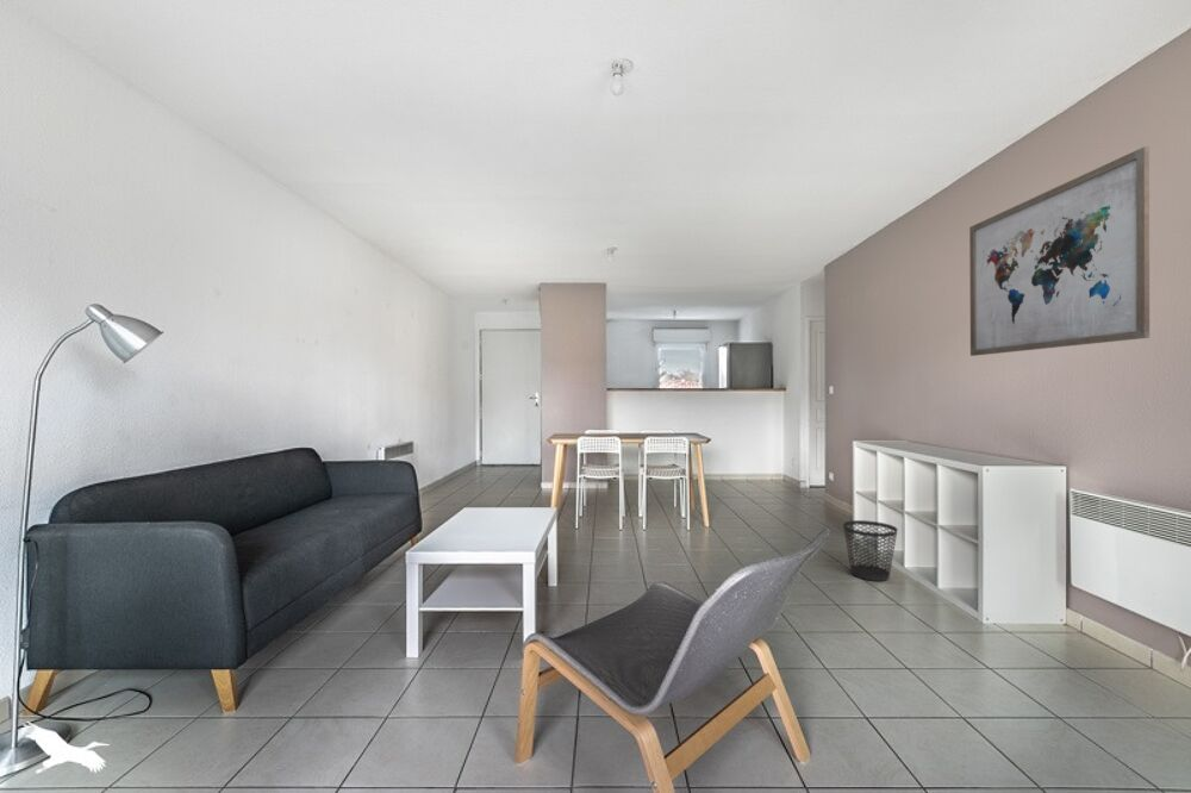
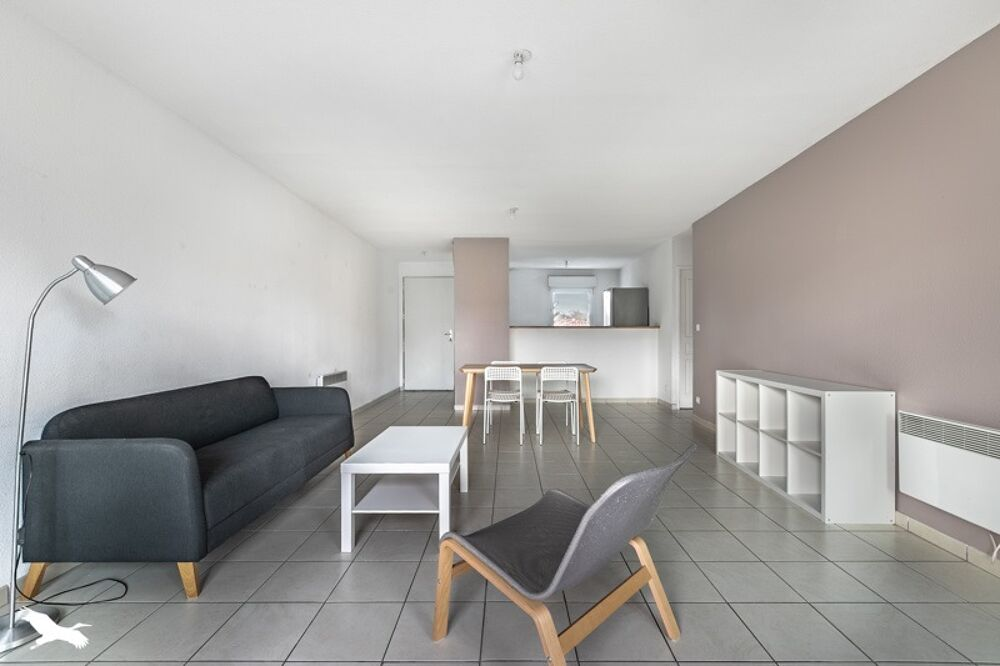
- wall art (1042, 271)
- wastebasket (869, 551)
